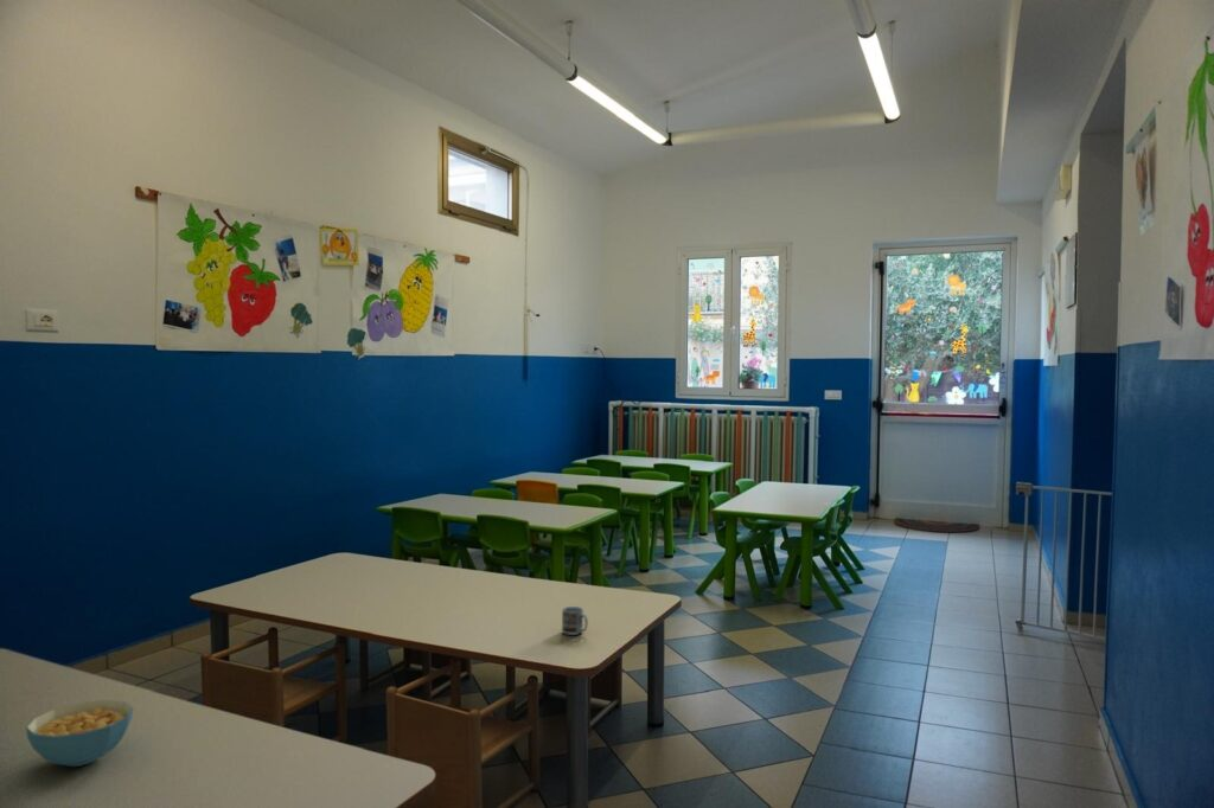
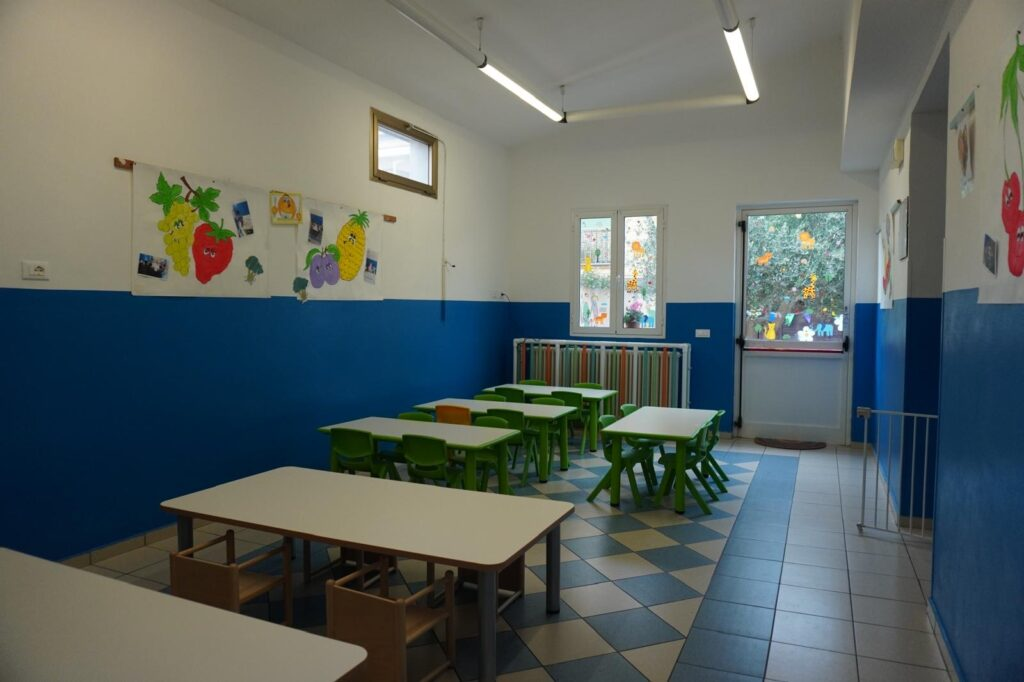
- cup (575, 621)
- cereal bowl (81, 738)
